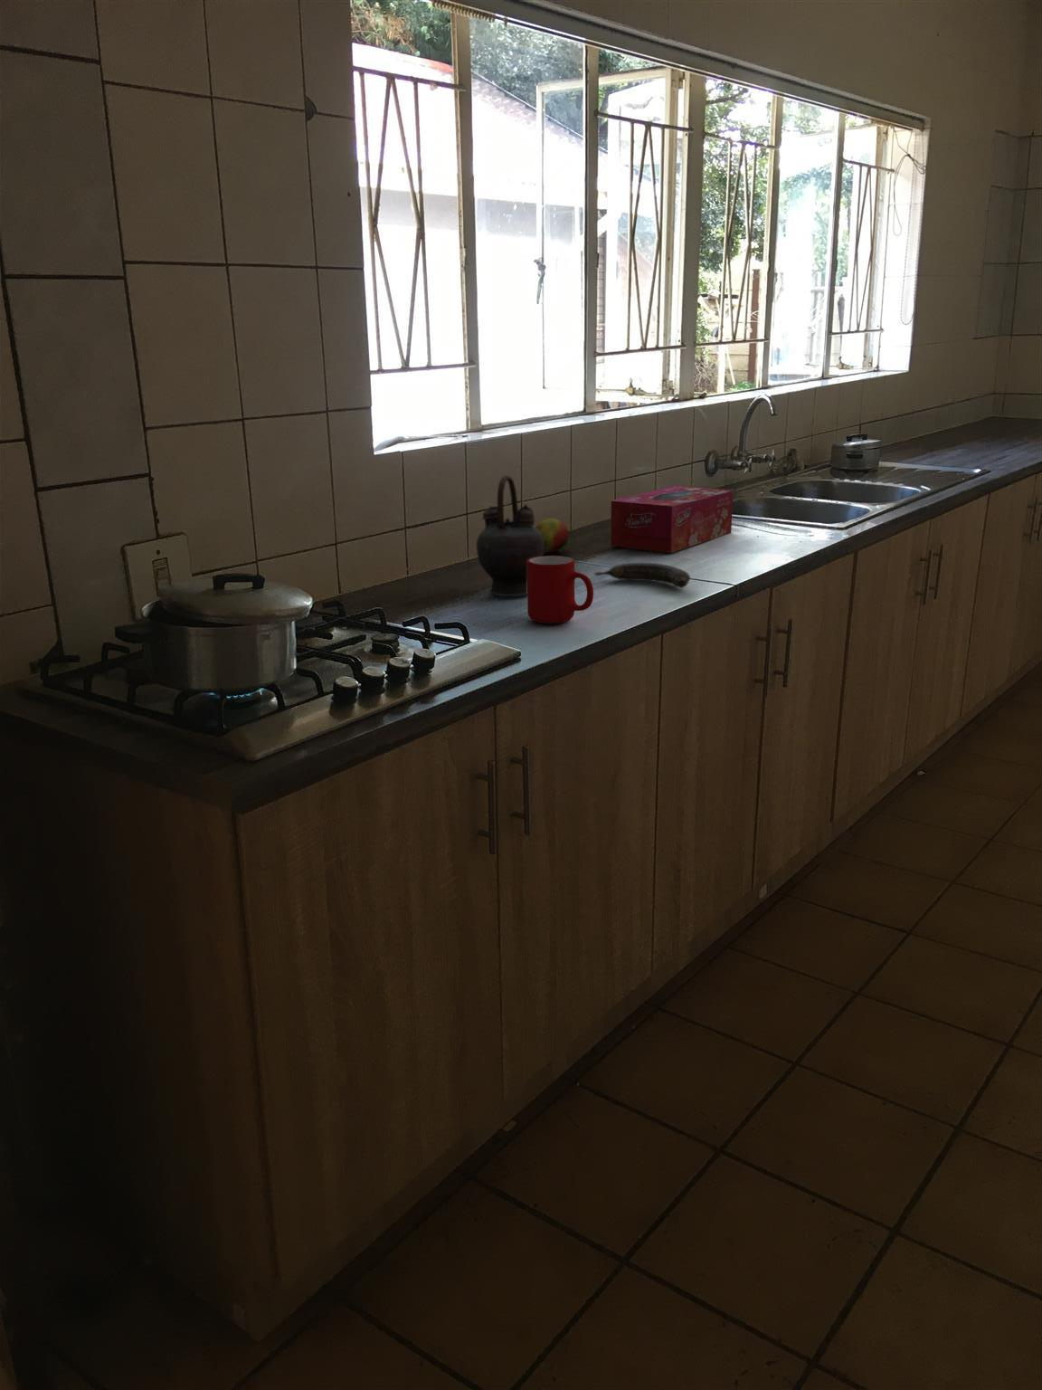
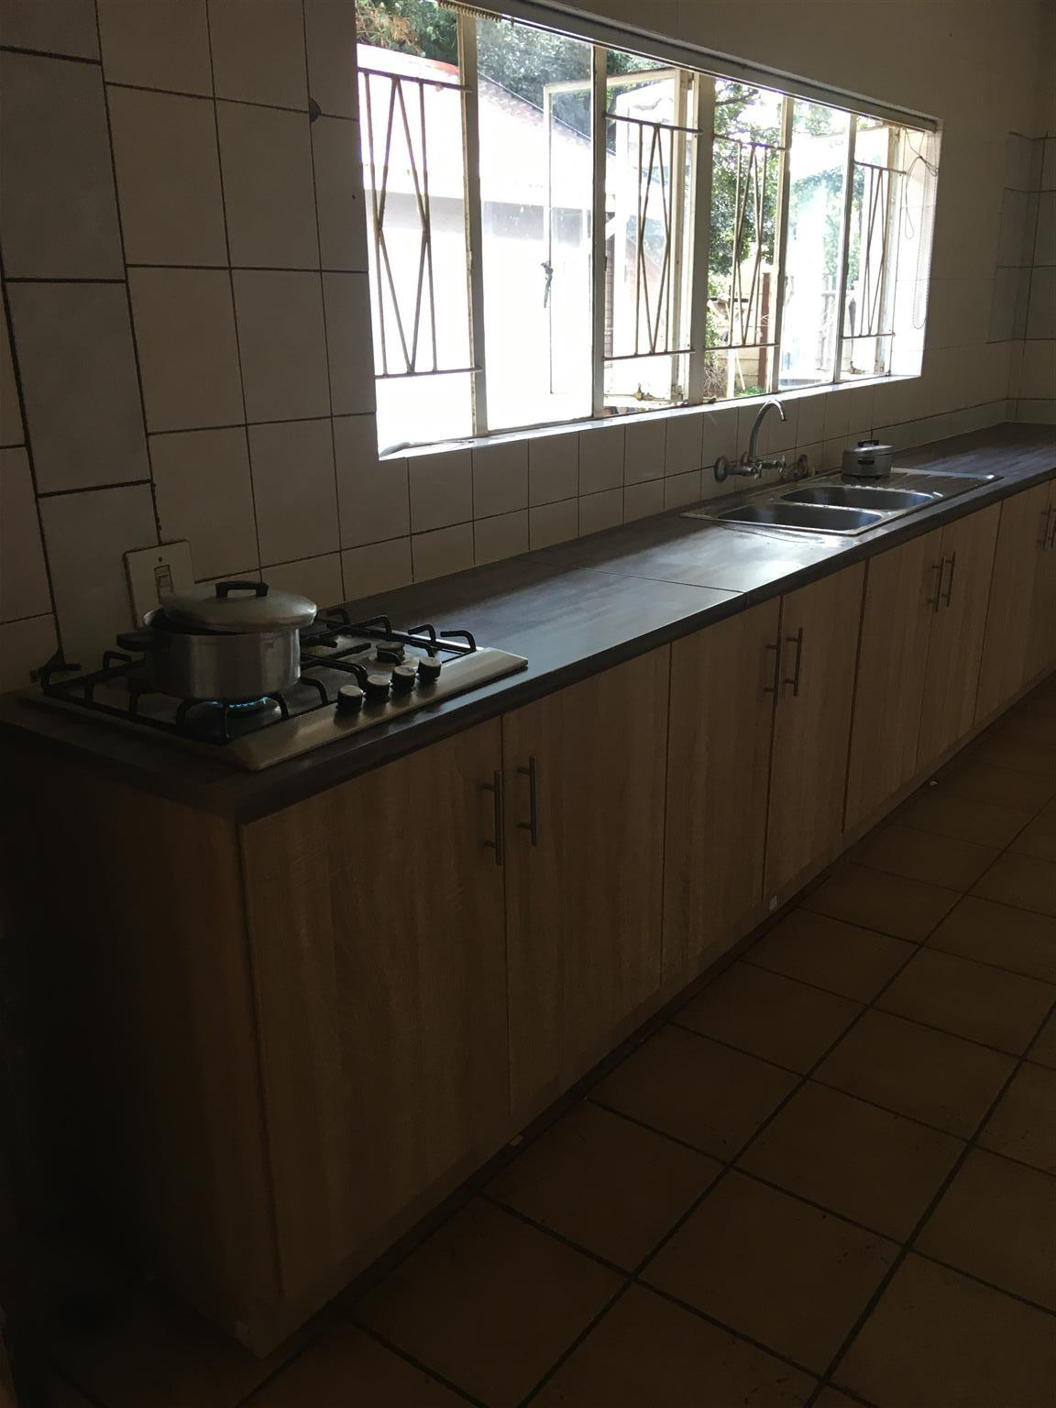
- teapot (513, 534)
- banana (647, 575)
- fruit (549, 535)
- tissue box (673, 517)
- cup (560, 591)
